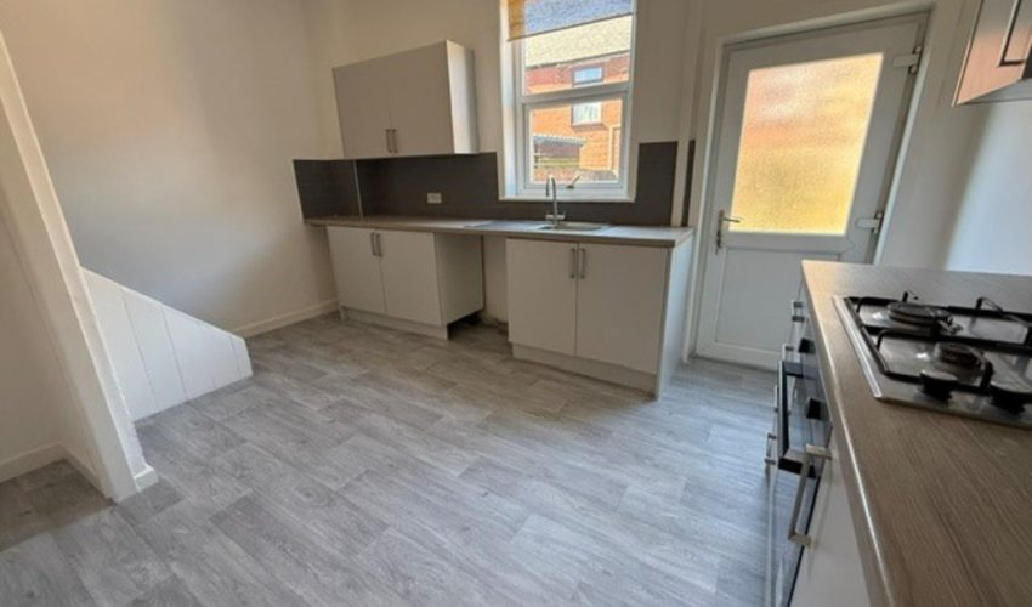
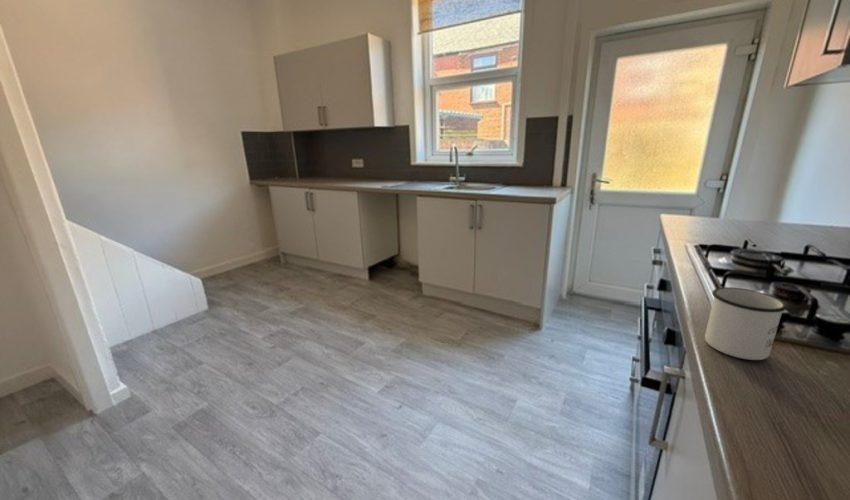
+ mug (740, 319)
